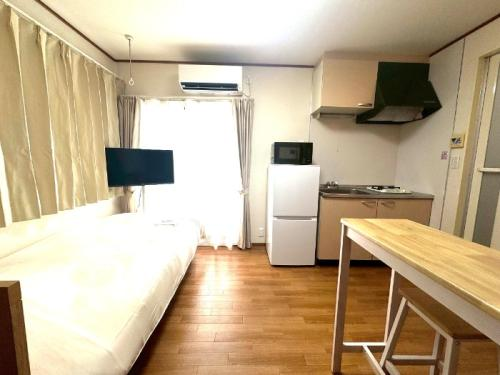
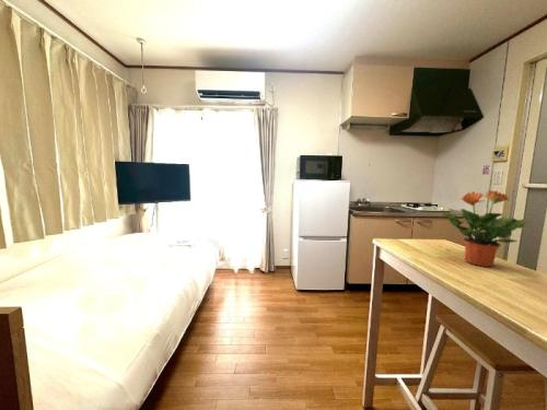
+ potted plant (480, 226)
